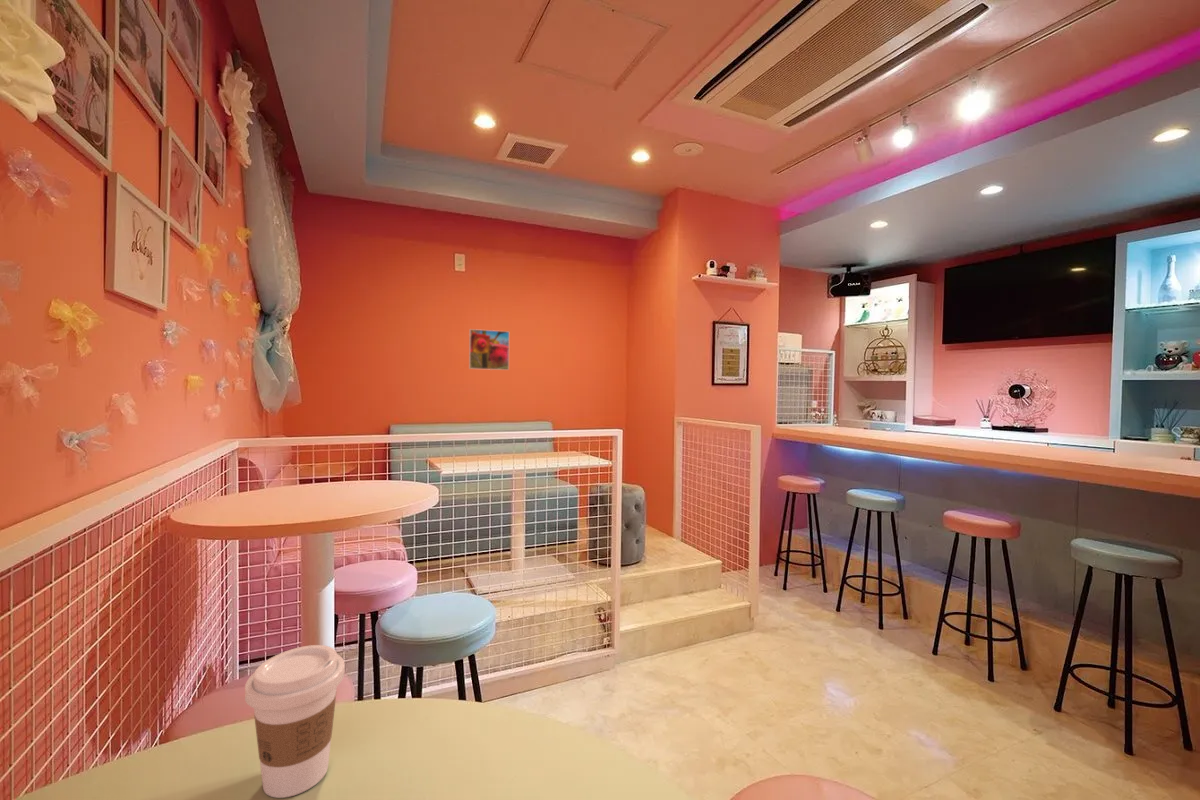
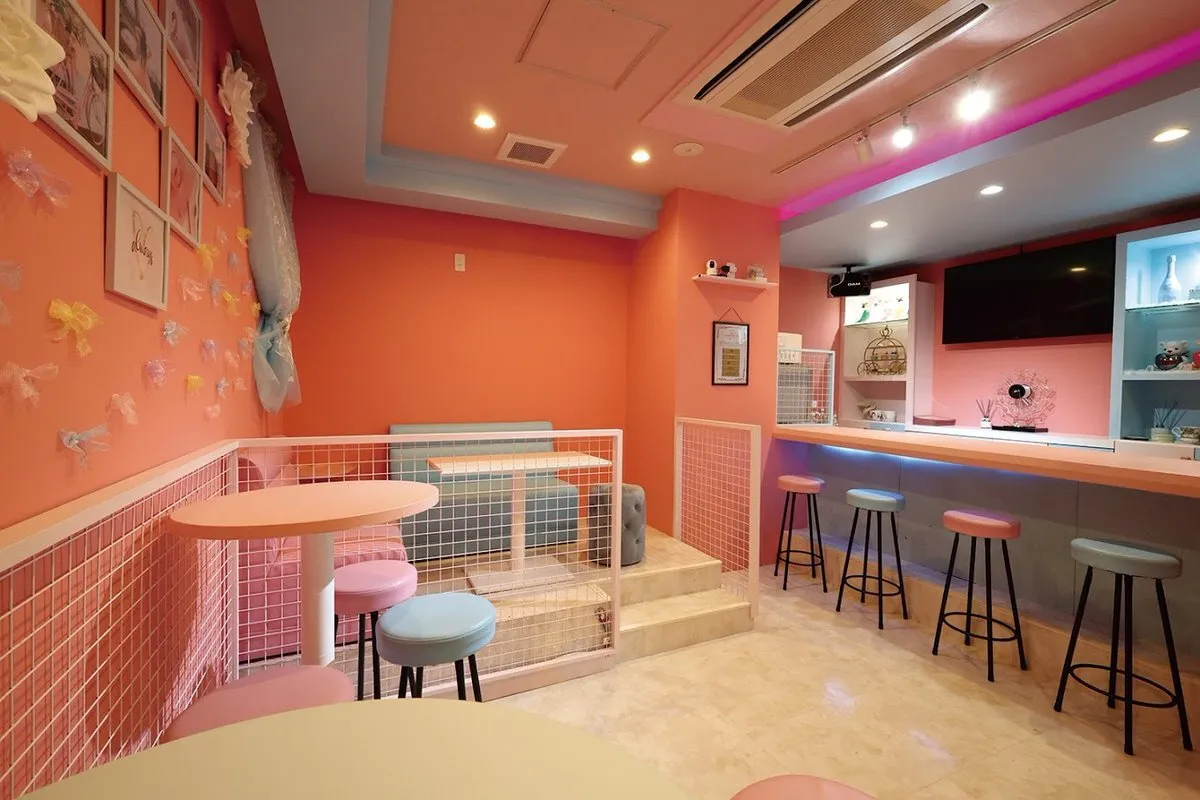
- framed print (489, 349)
- coffee cup (296, 718)
